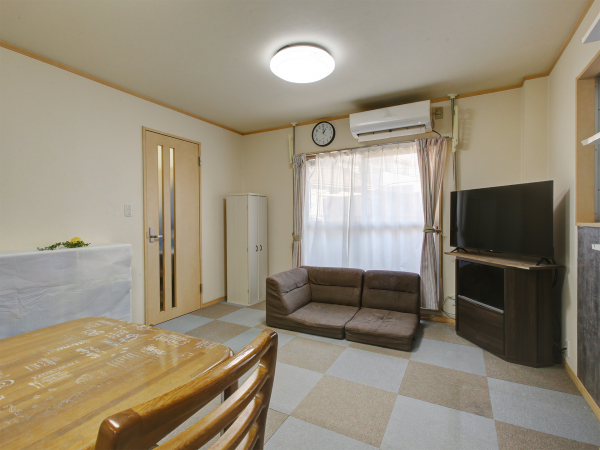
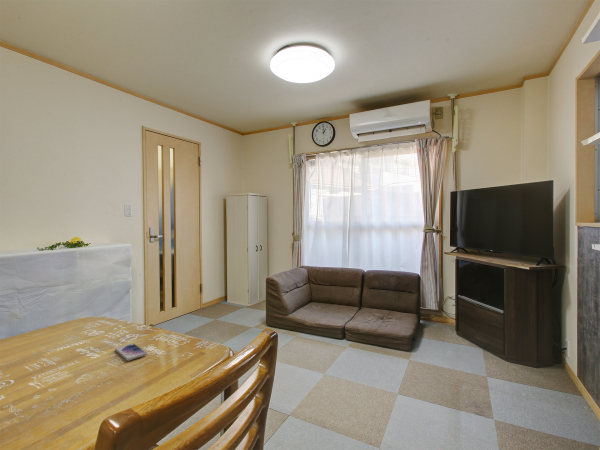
+ smartphone (130, 351)
